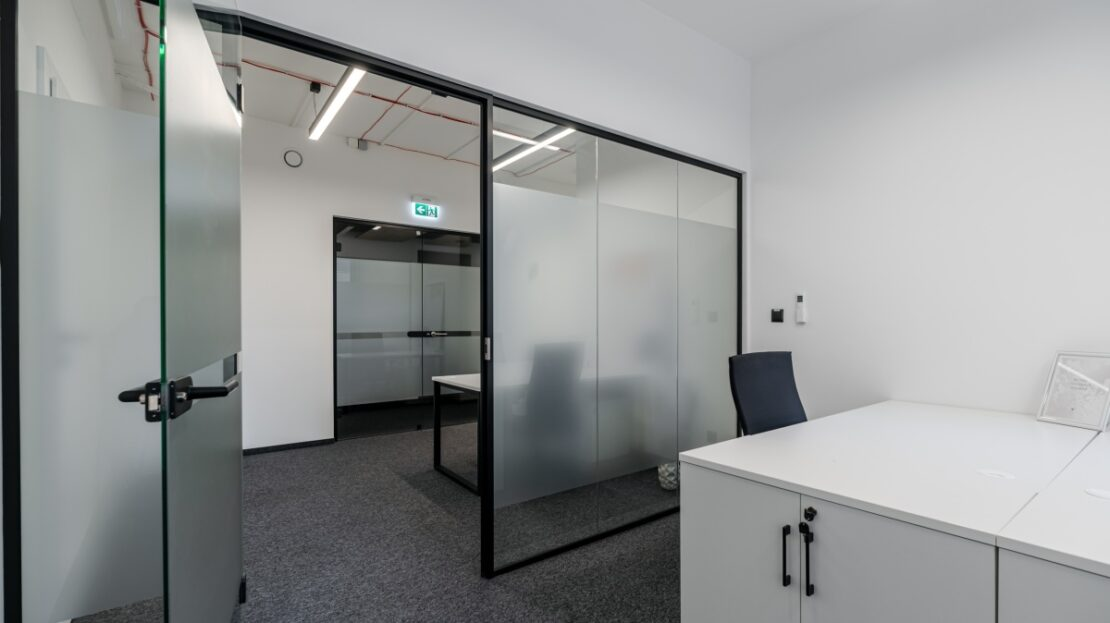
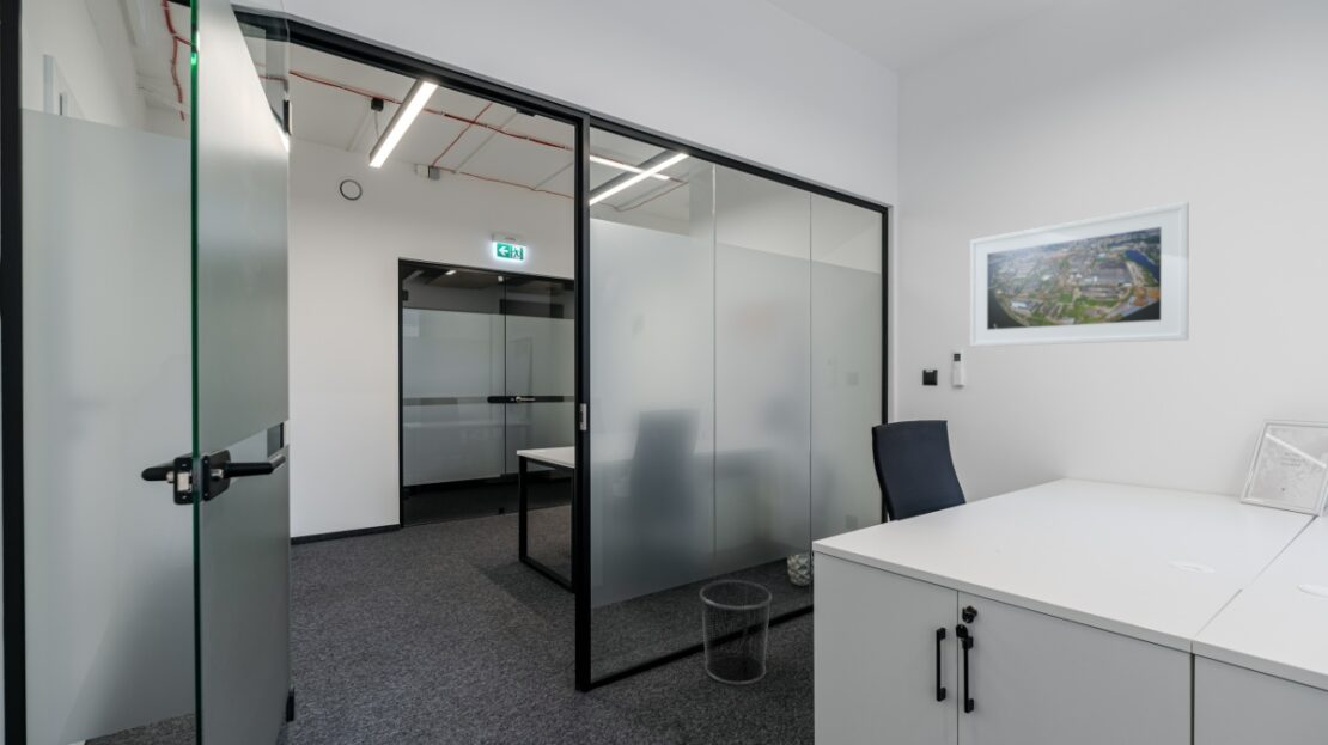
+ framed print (1065, 283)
+ waste bin (735, 630)
